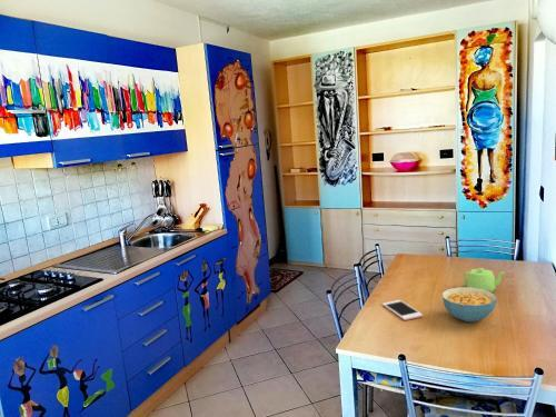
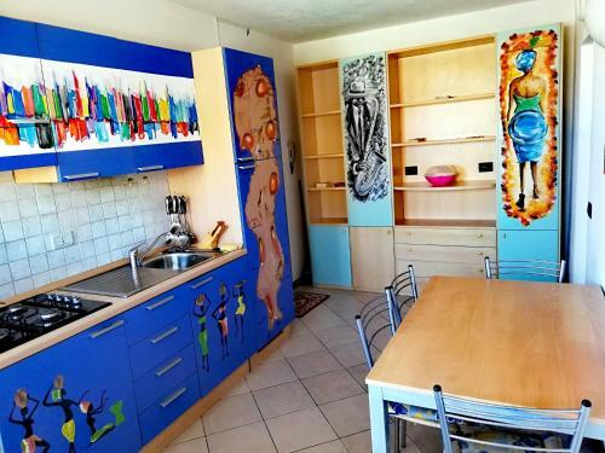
- teapot (484, 279)
- cell phone (401, 309)
- cereal bowl (468, 307)
